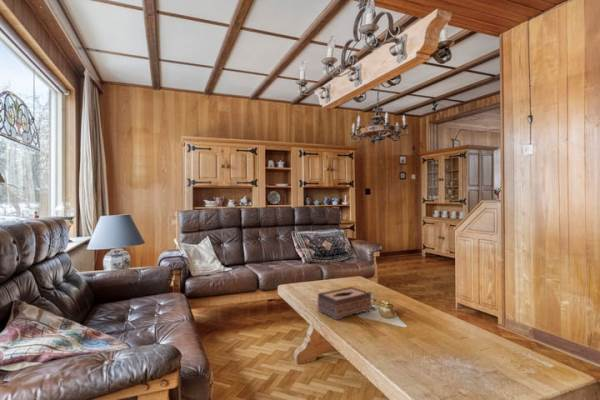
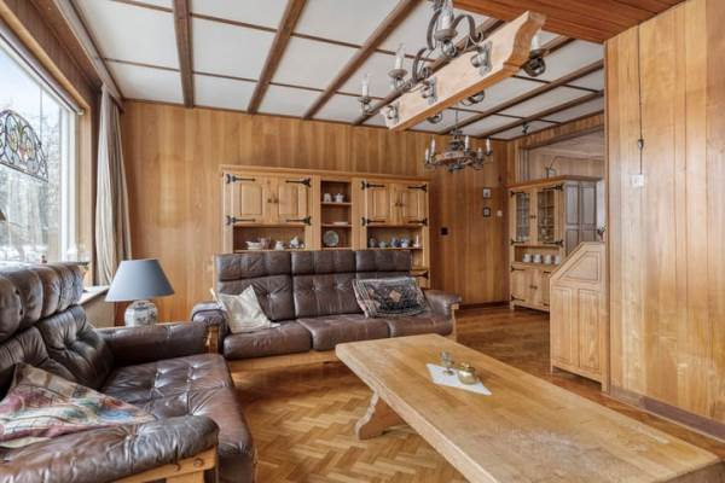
- tissue box (344, 302)
